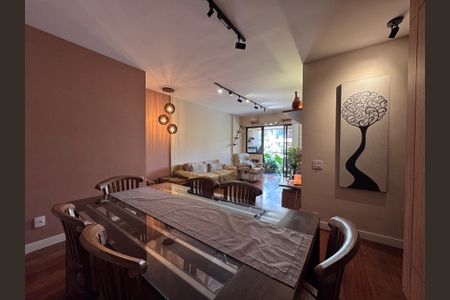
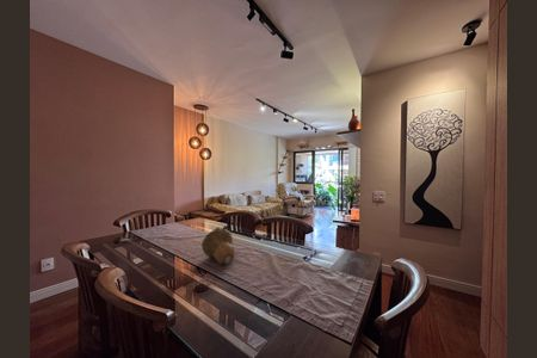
+ decorative bowl (220, 245)
